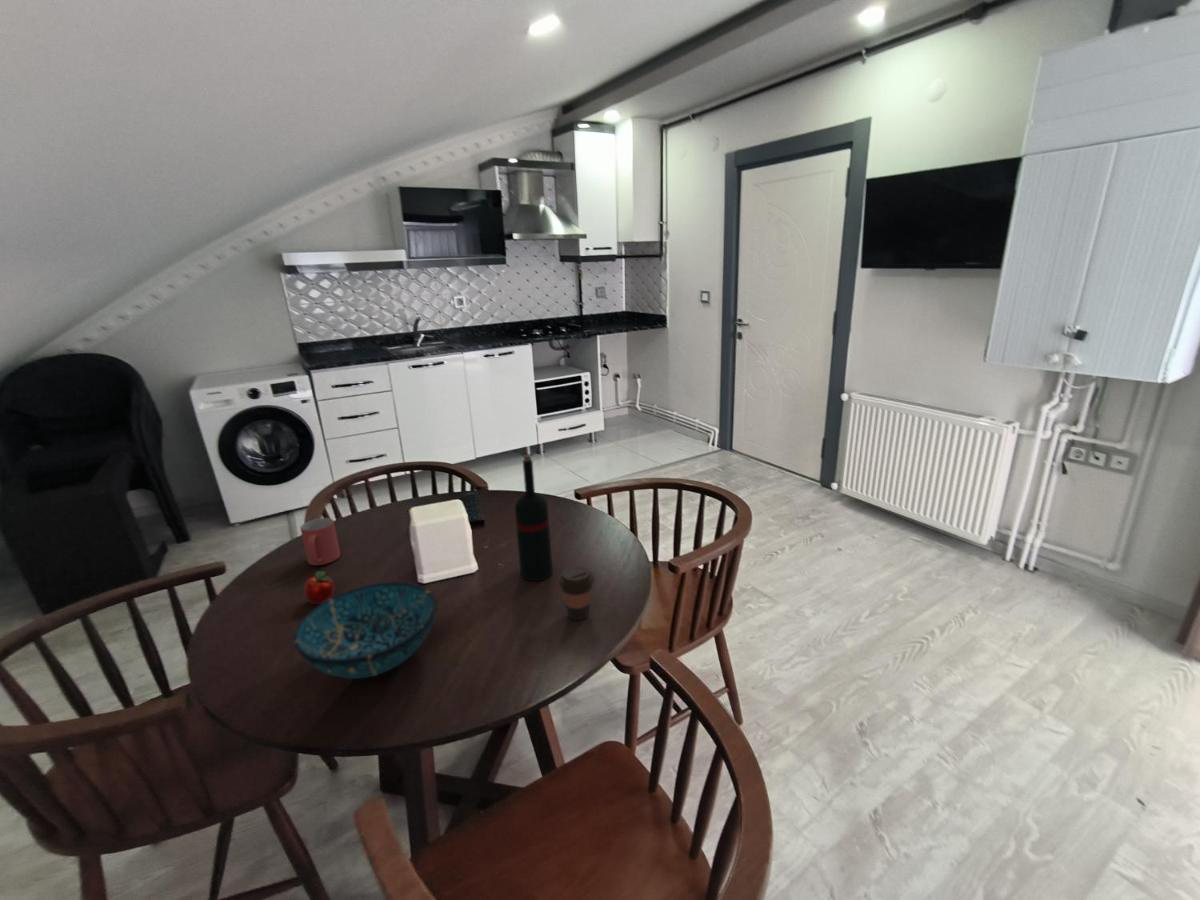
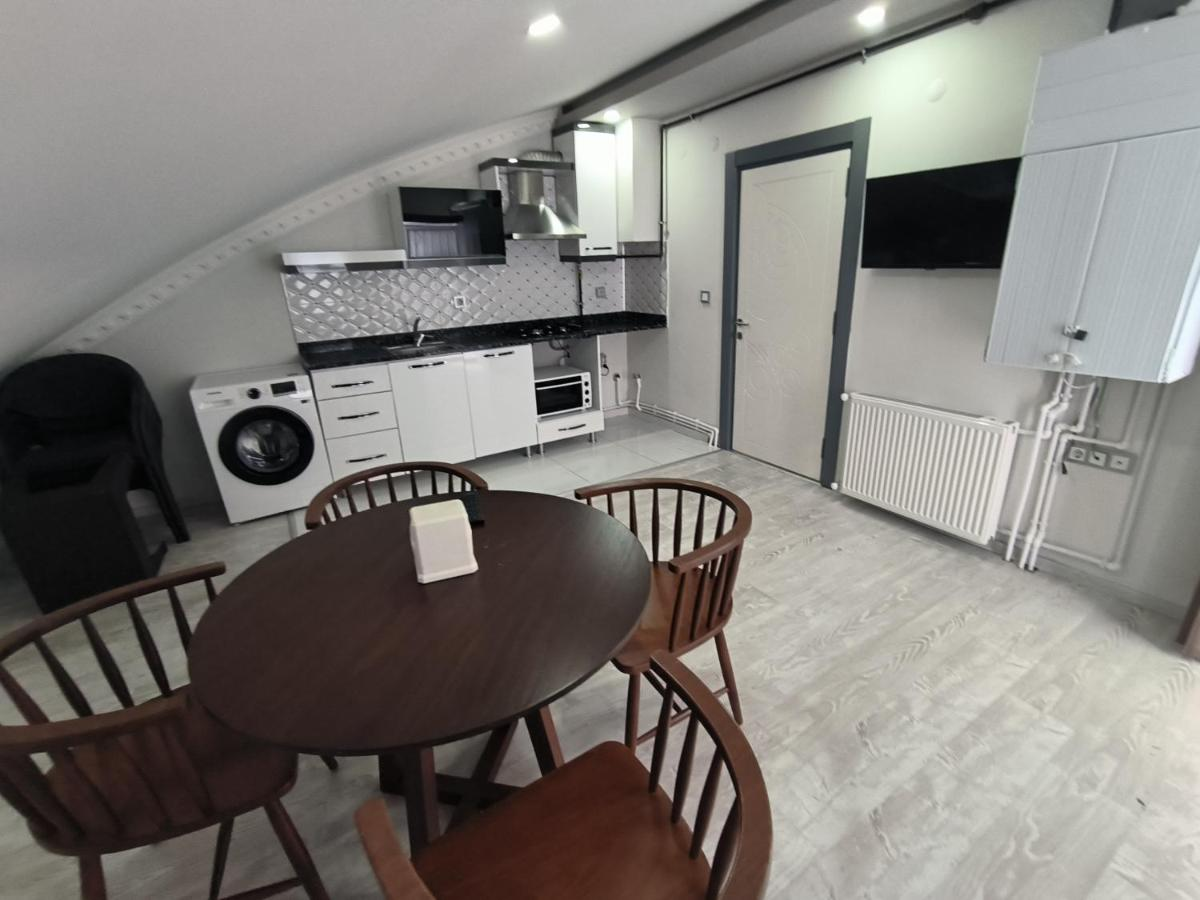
- decorative bowl (372, 639)
- wine bottle (531, 514)
- mug (318, 544)
- apple (320, 586)
- coffee cup (577, 593)
